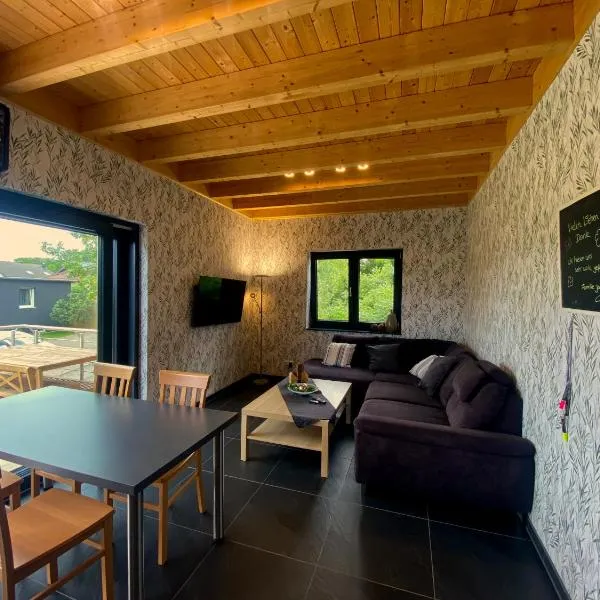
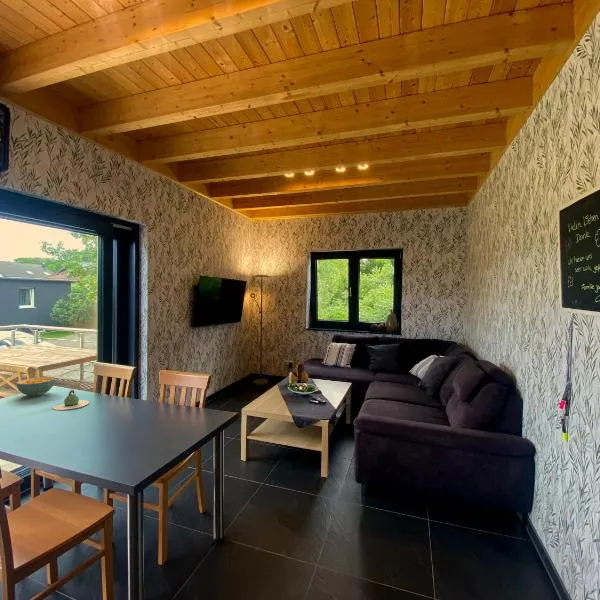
+ teapot (71, 397)
+ cereal bowl (36, 387)
